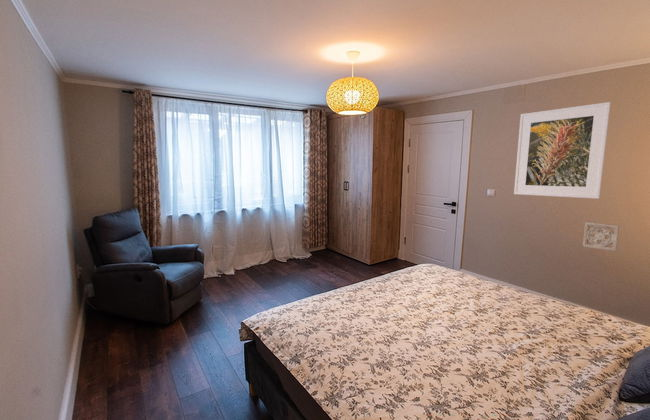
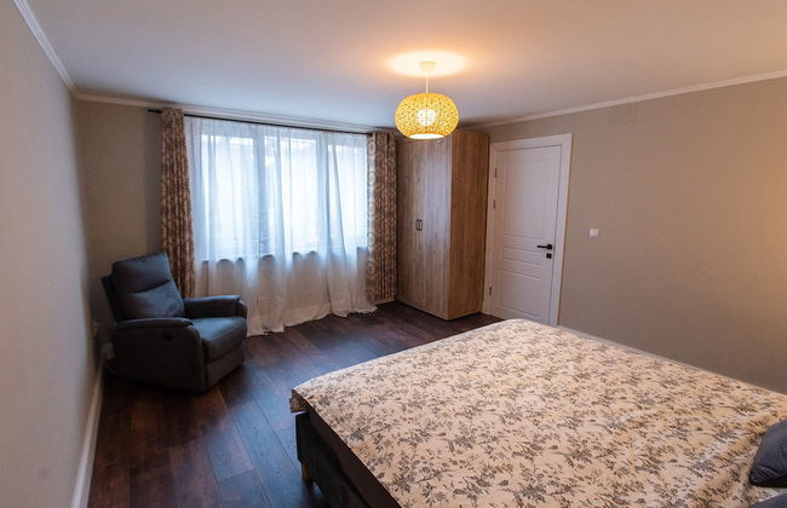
- wall ornament (599, 236)
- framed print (557, 153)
